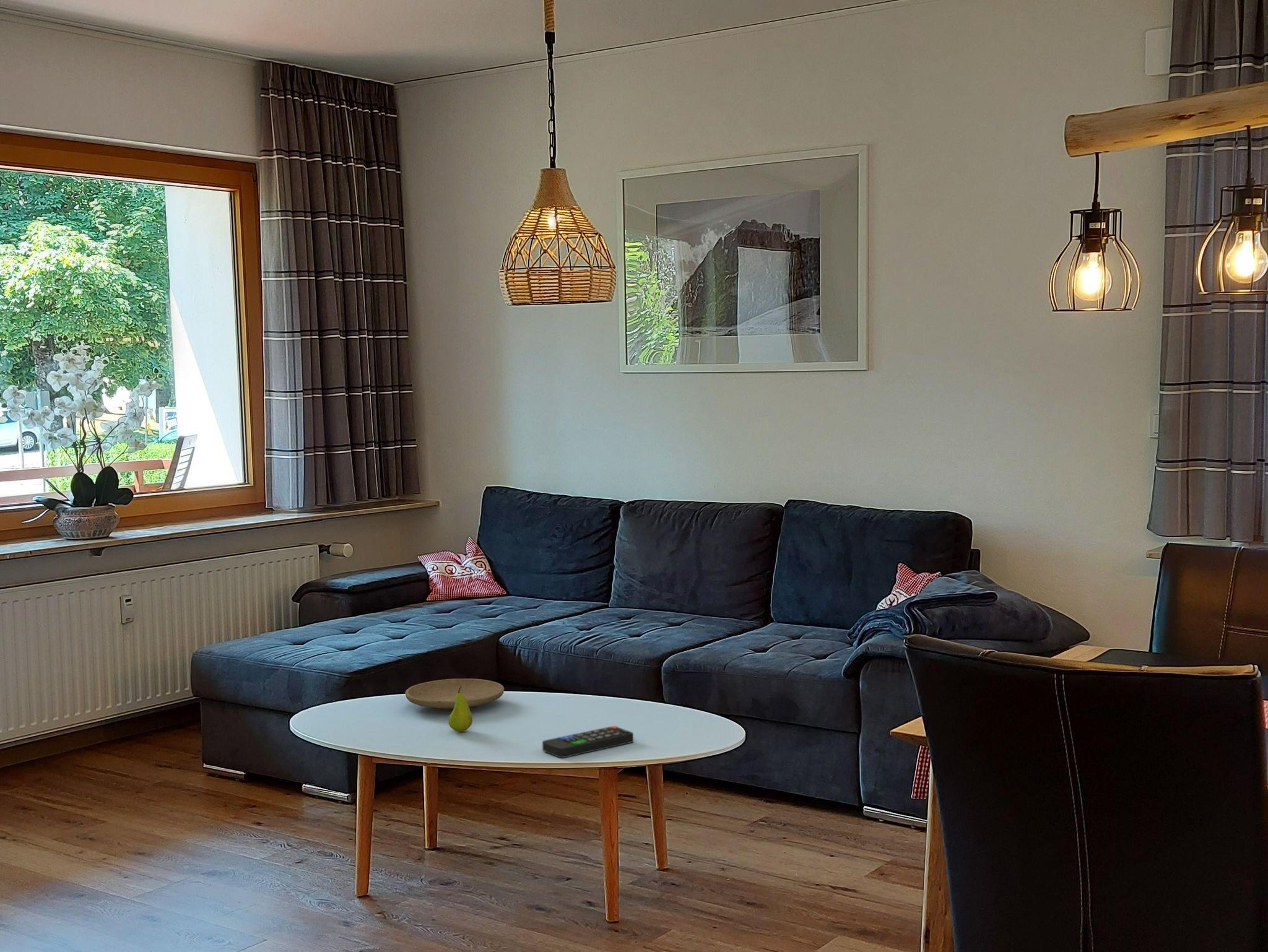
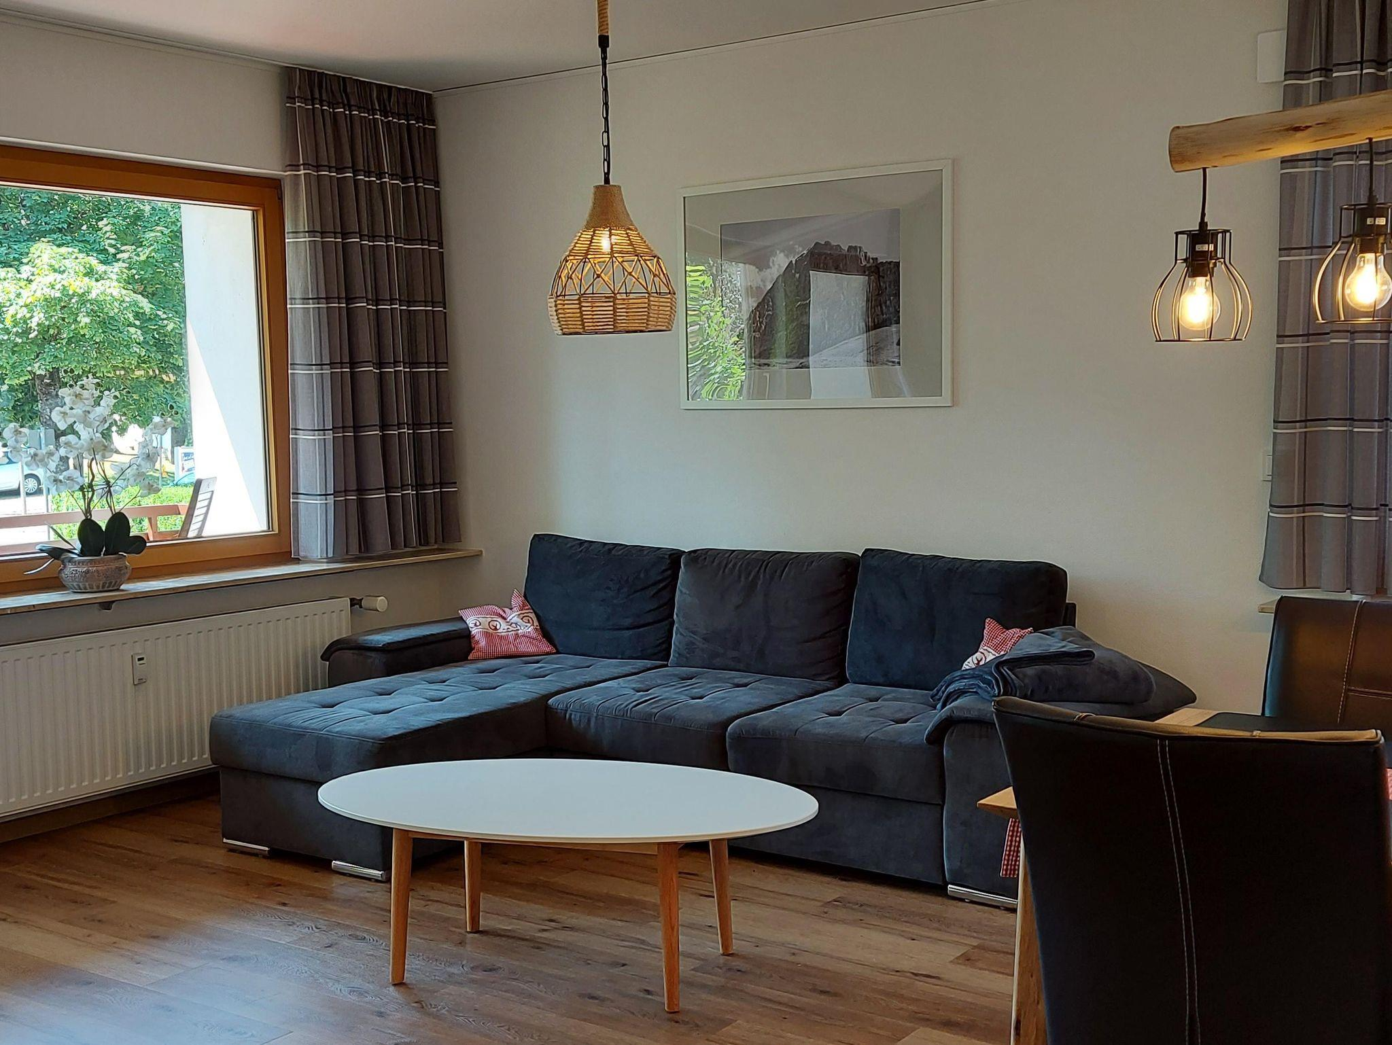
- remote control (588, 740)
- fruit (460, 708)
- plate (455, 697)
